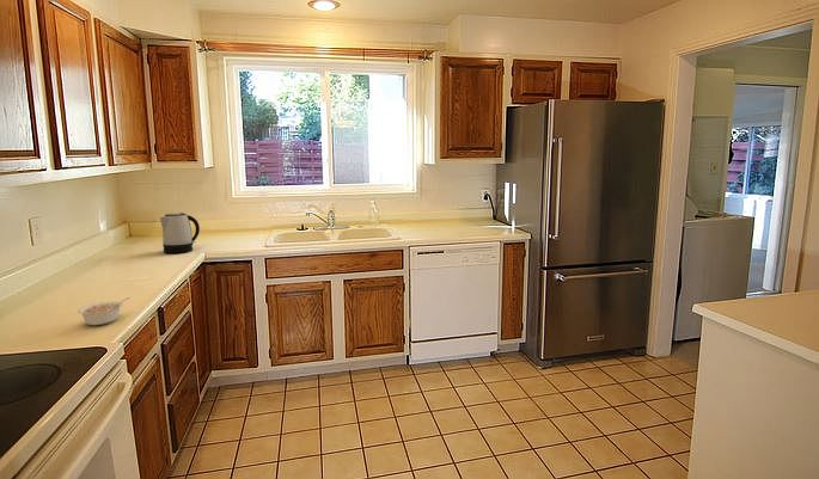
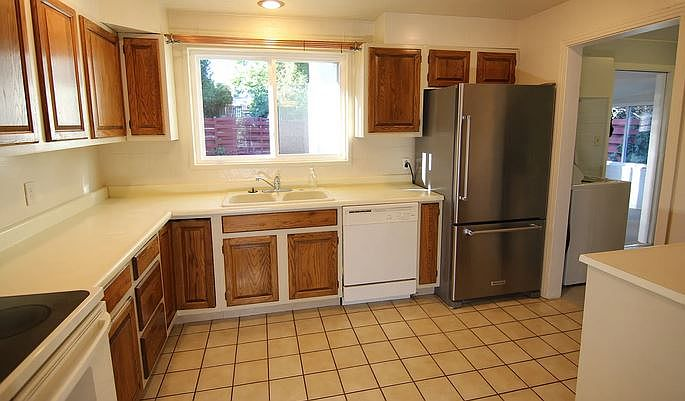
- kettle (181, 231)
- legume (102, 312)
